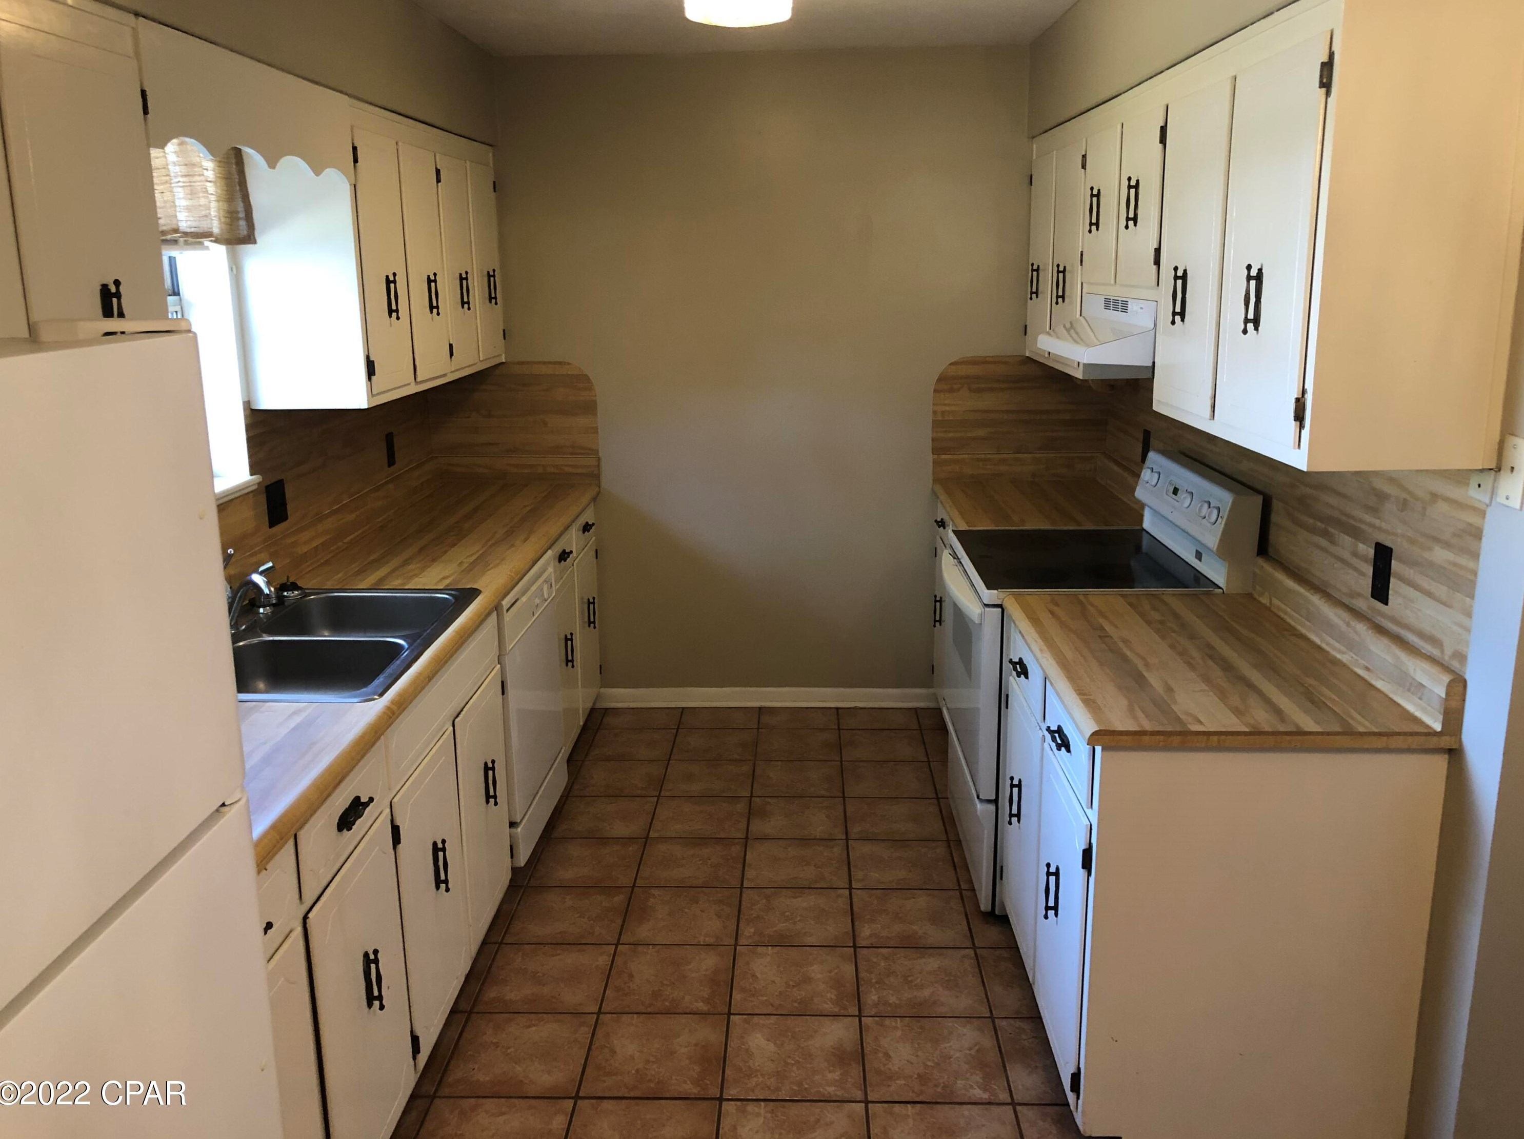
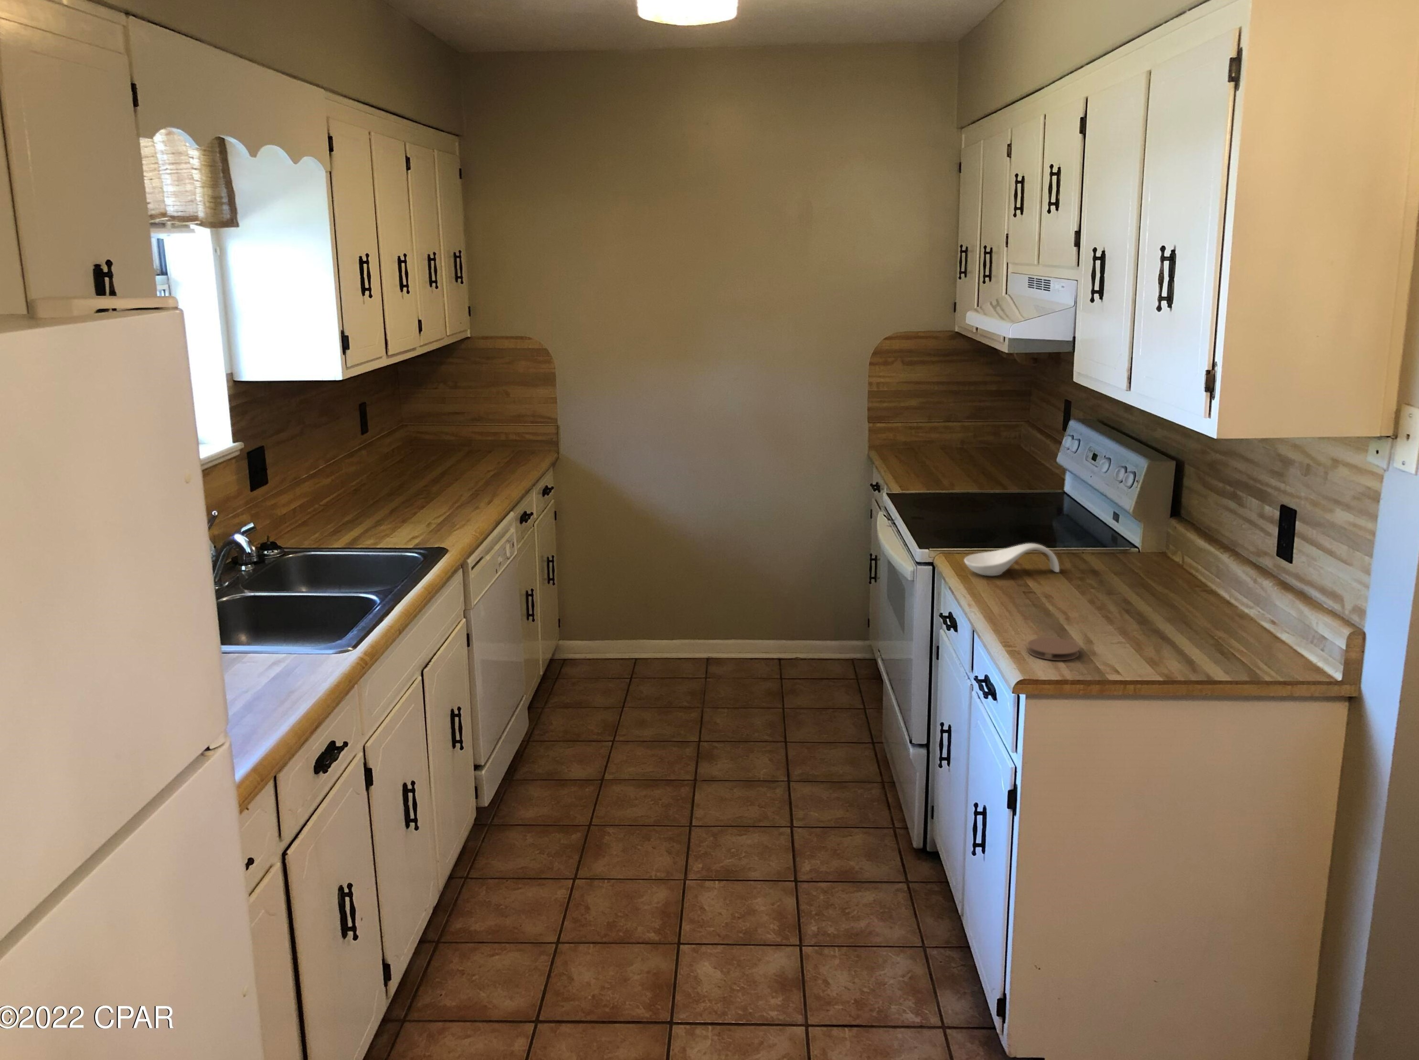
+ coaster (1054, 648)
+ spoon rest (1010, 559)
